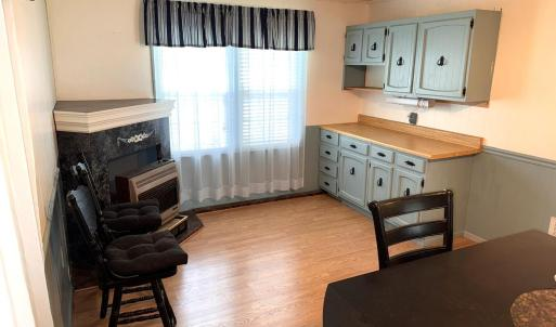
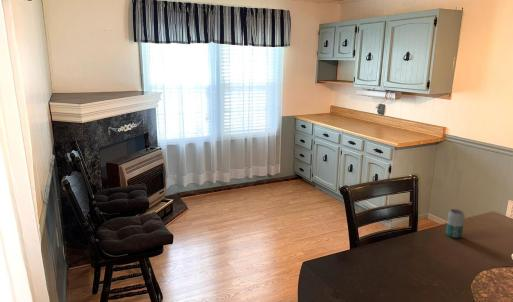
+ beverage can (455, 223)
